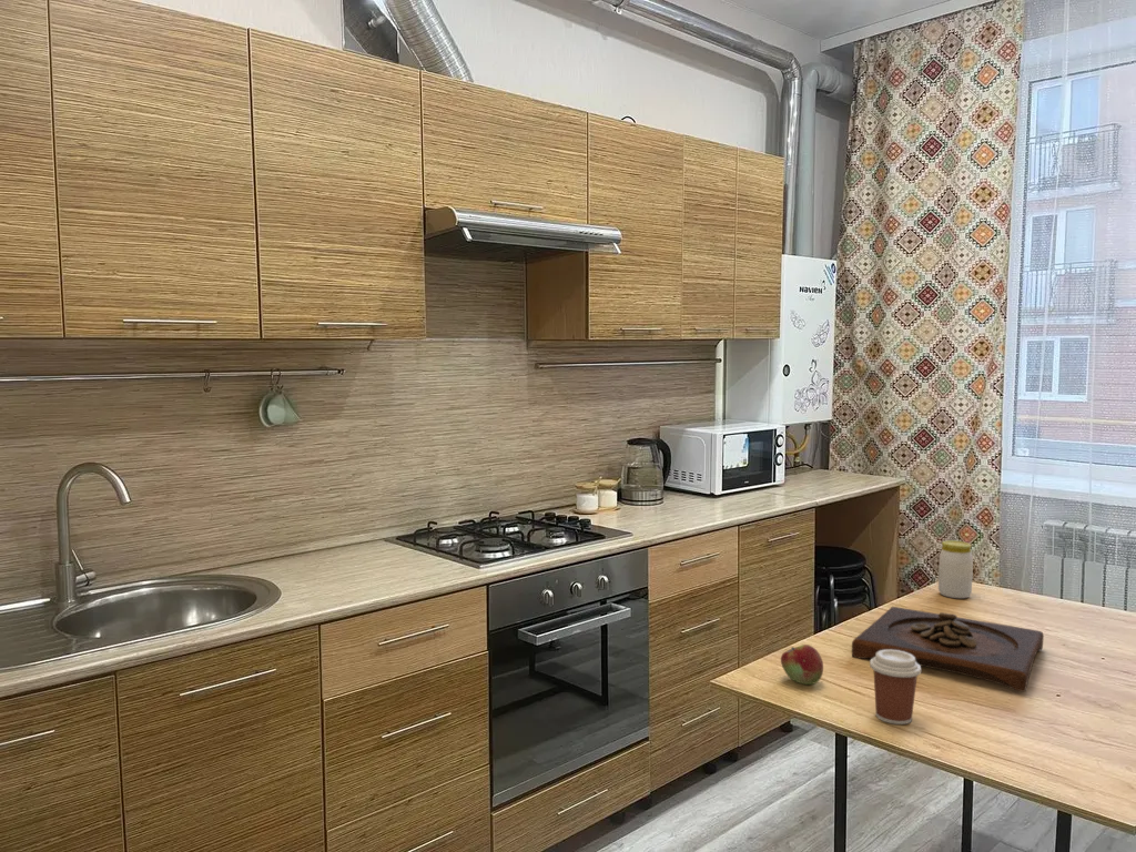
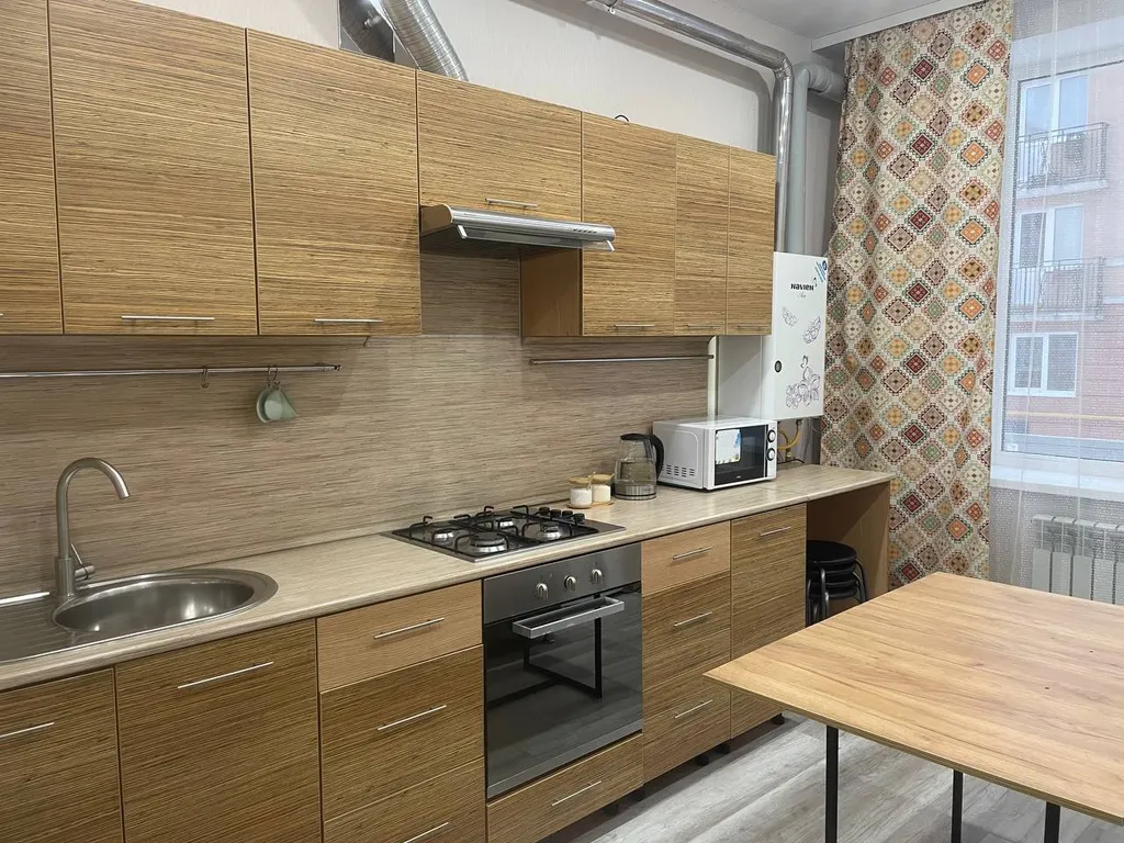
- wooden tray (950, 632)
- fruit (801, 662)
- coffee cup (894, 686)
- jar (955, 568)
